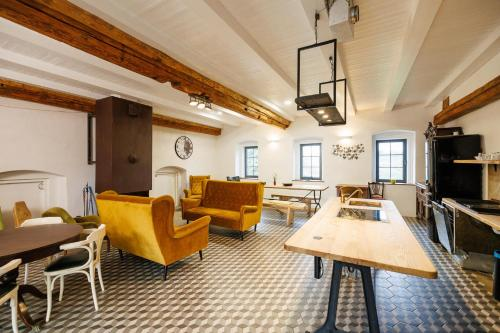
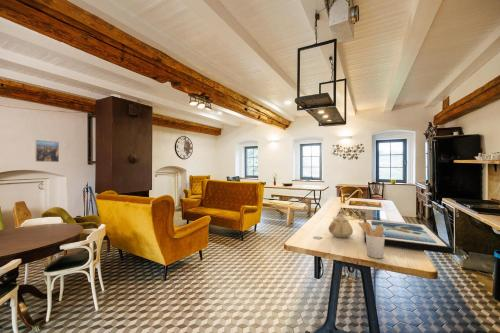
+ picture frame (398, 232)
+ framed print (47, 151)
+ teapot (340, 224)
+ utensil holder (371, 238)
